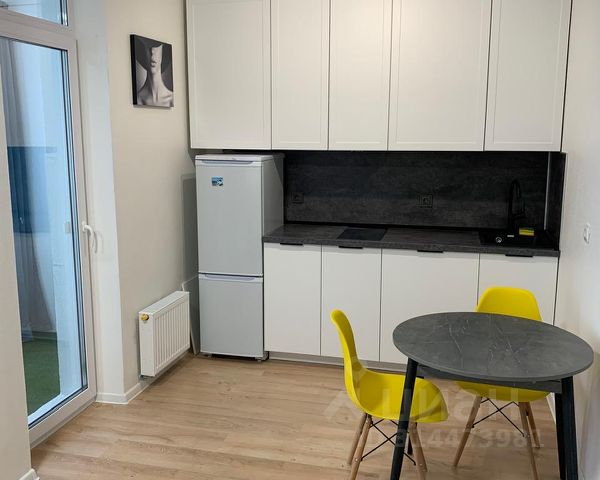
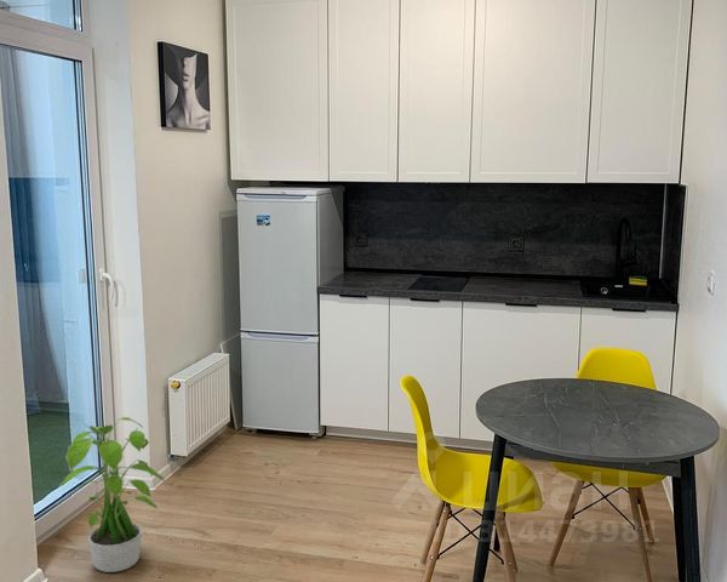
+ potted plant (109, 497)
